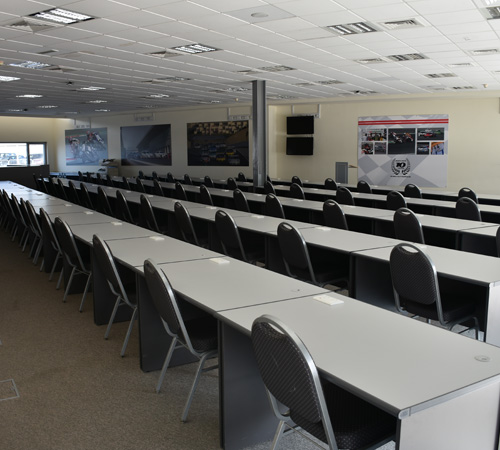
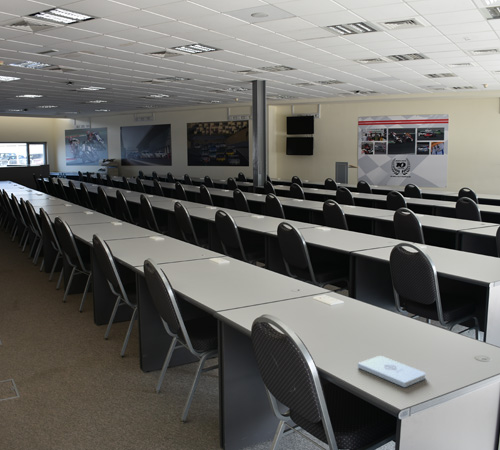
+ notepad (391, 370)
